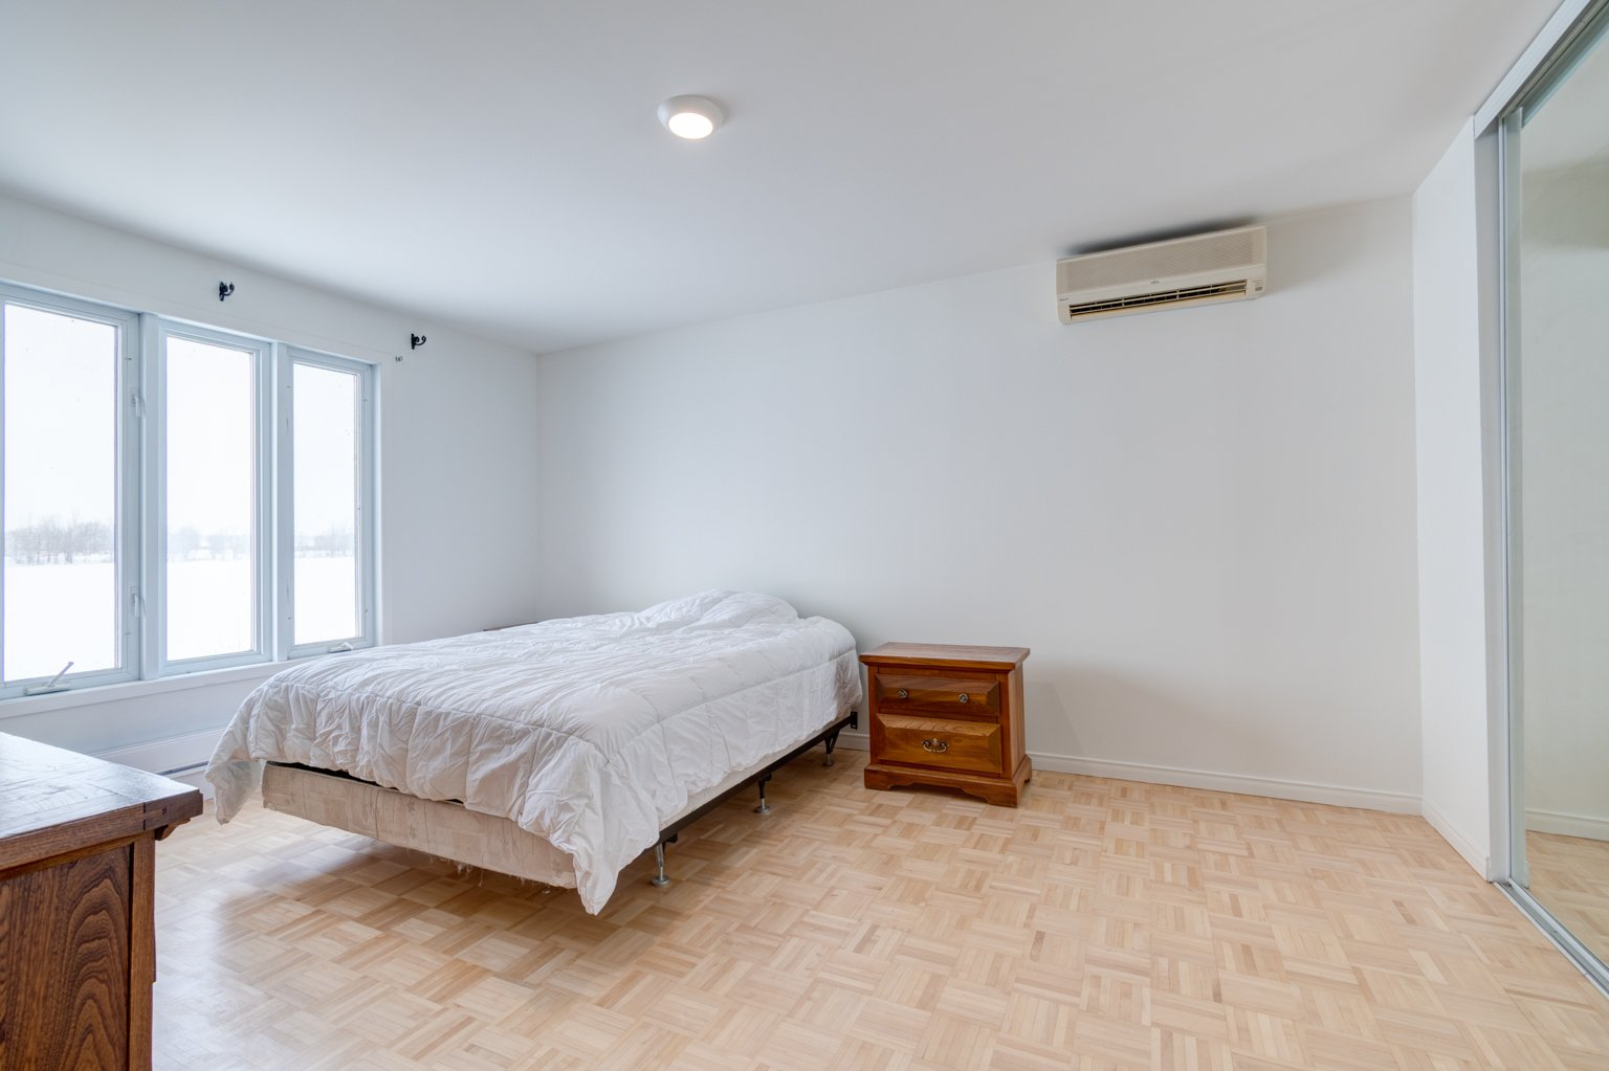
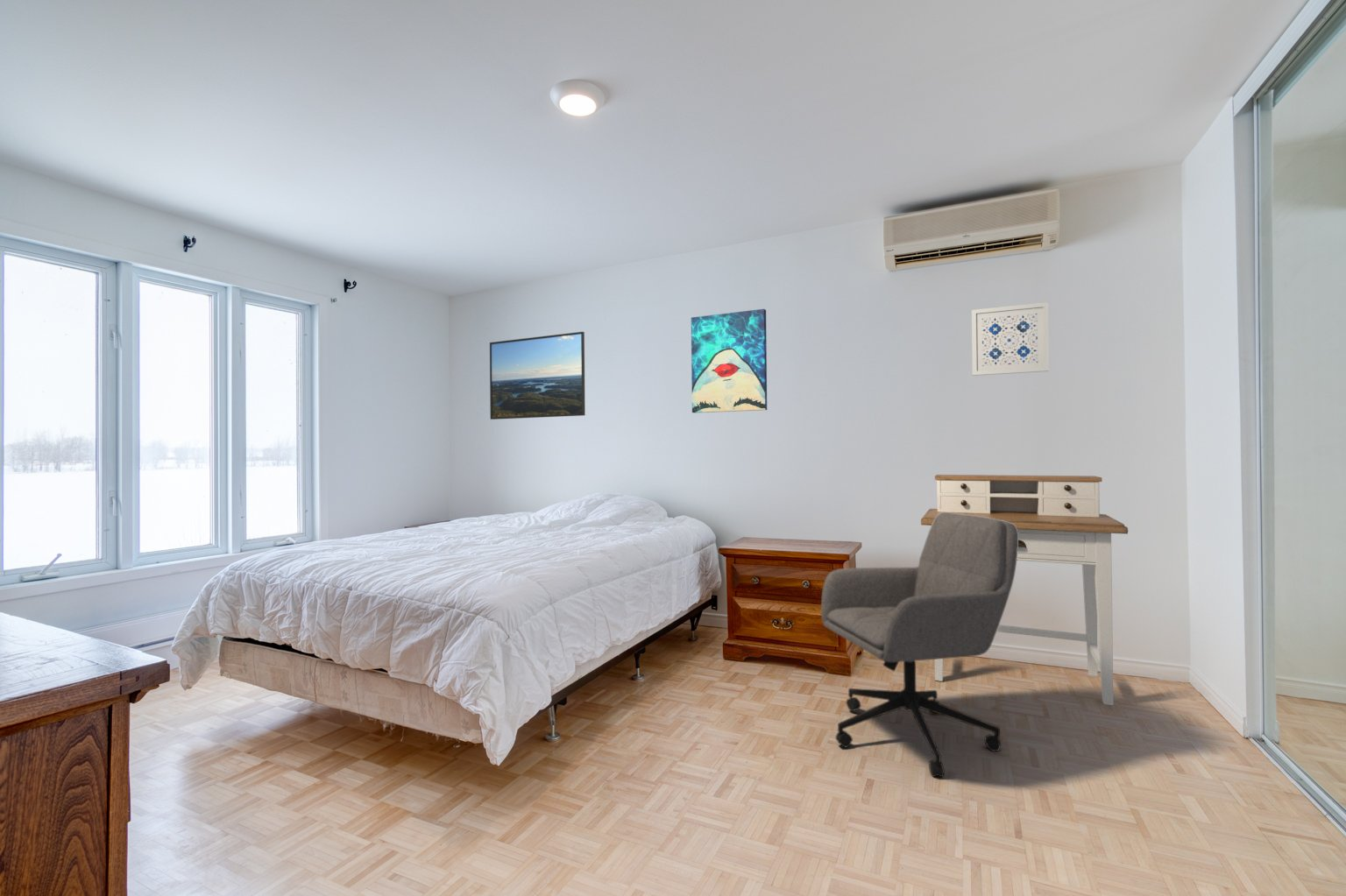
+ wall art (727, 362)
+ office chair (914, 626)
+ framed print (535, 377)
+ wall art (1009, 340)
+ desk (1017, 560)
